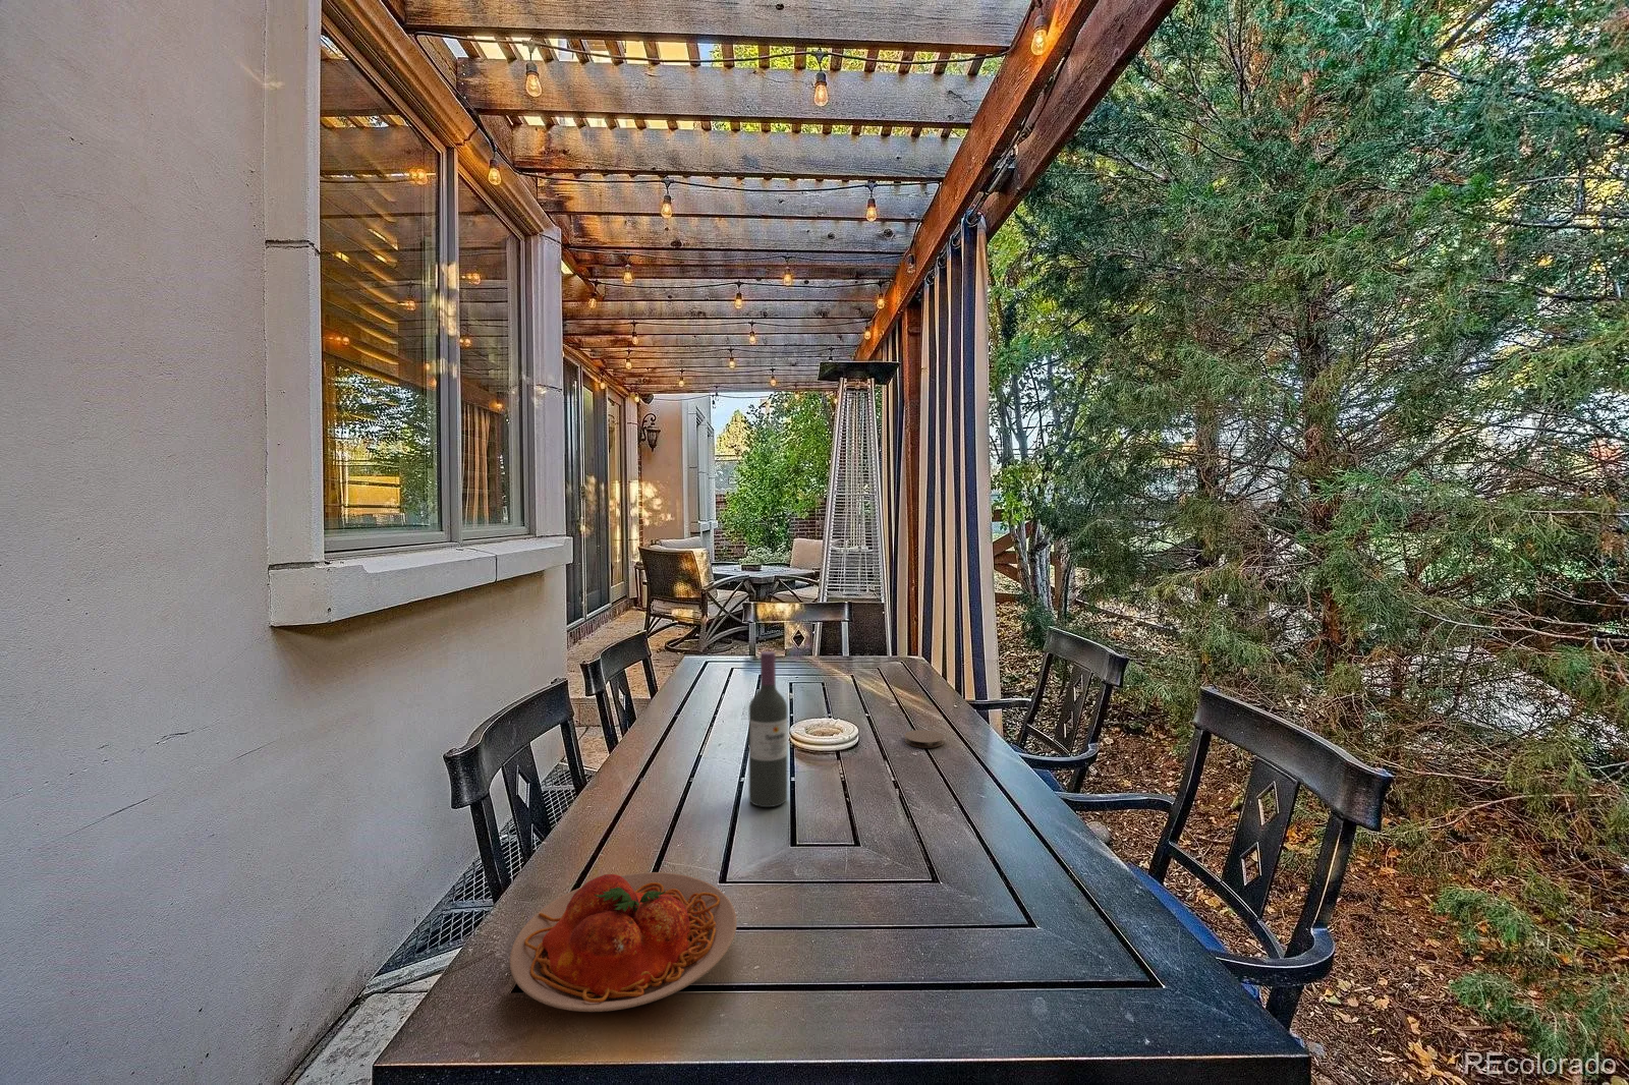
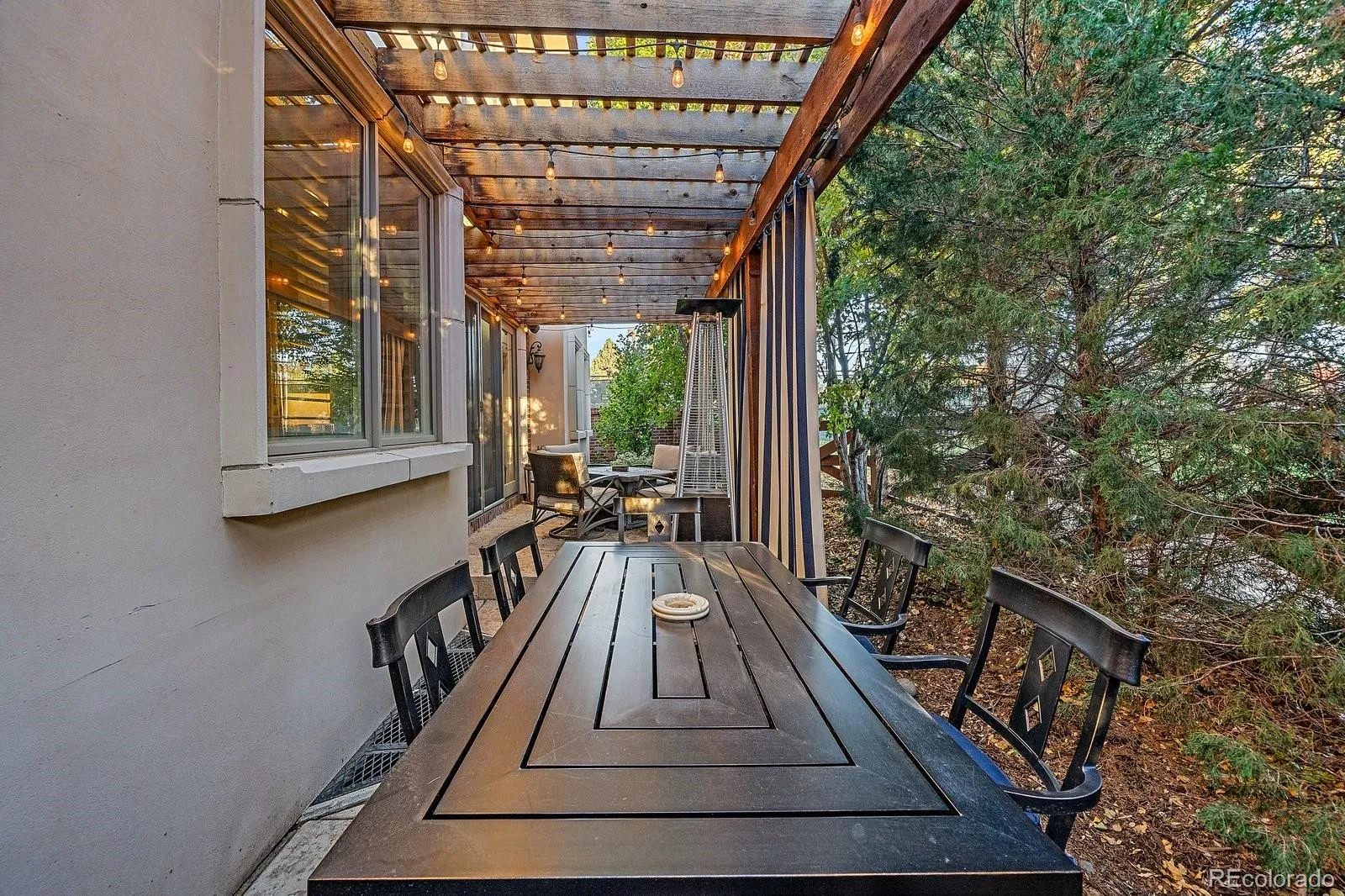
- wine bottle (768, 725)
- coaster (923, 737)
- plate (629, 917)
